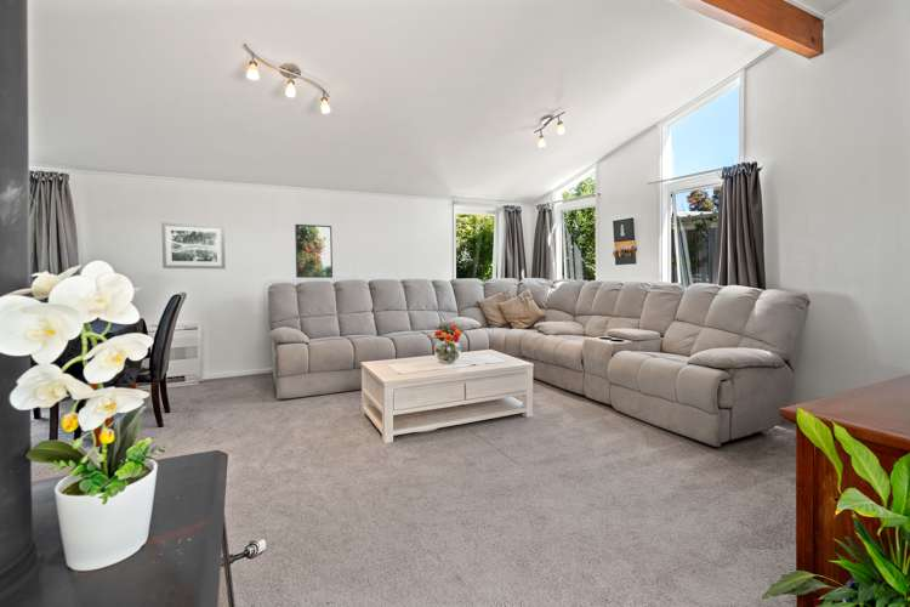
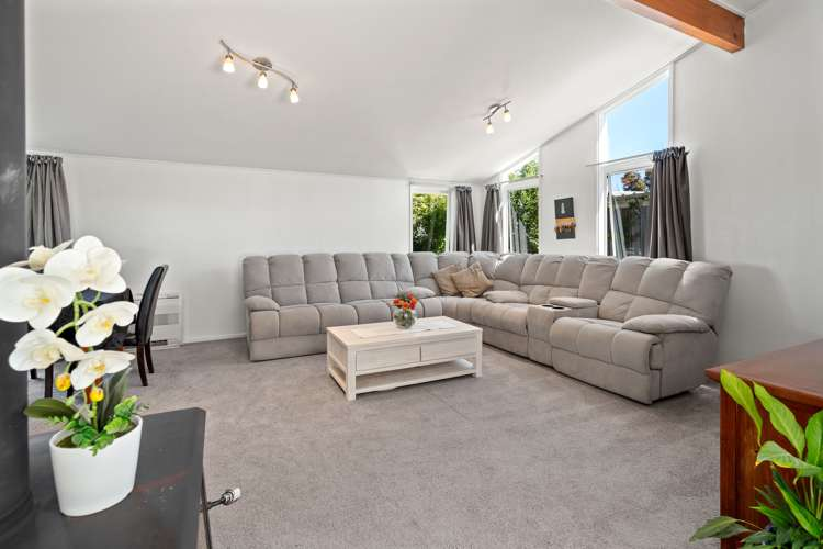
- wall art (194, 246)
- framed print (313, 251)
